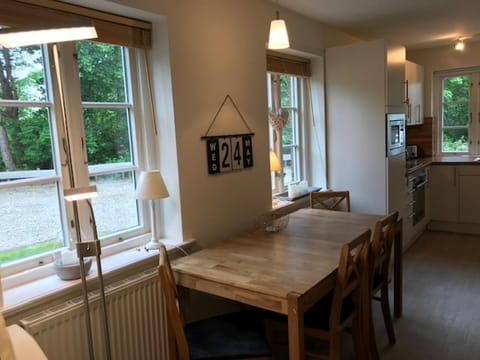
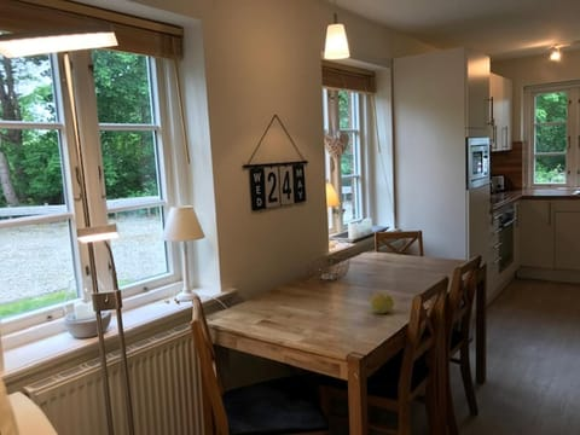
+ fruit (382, 302)
